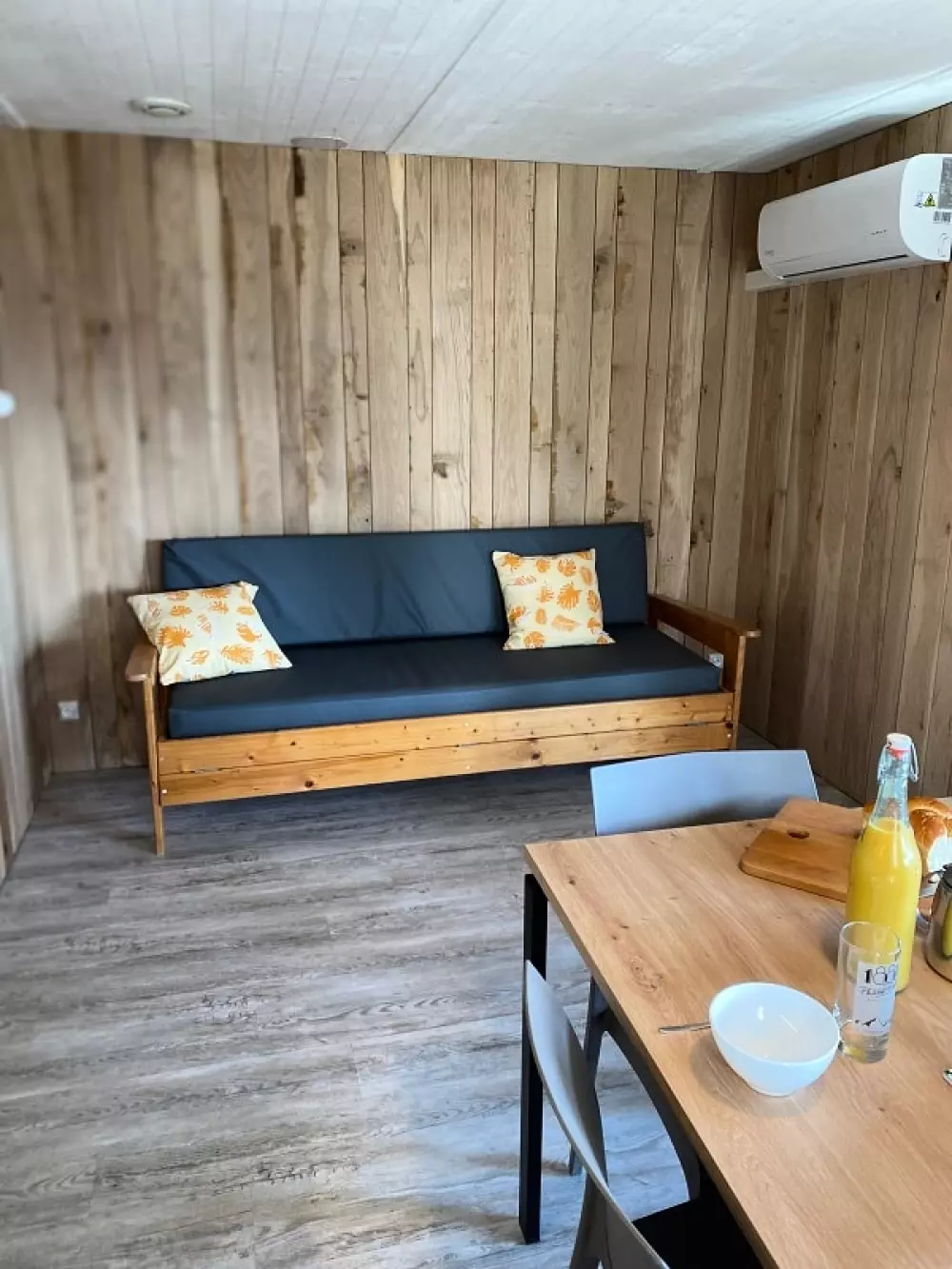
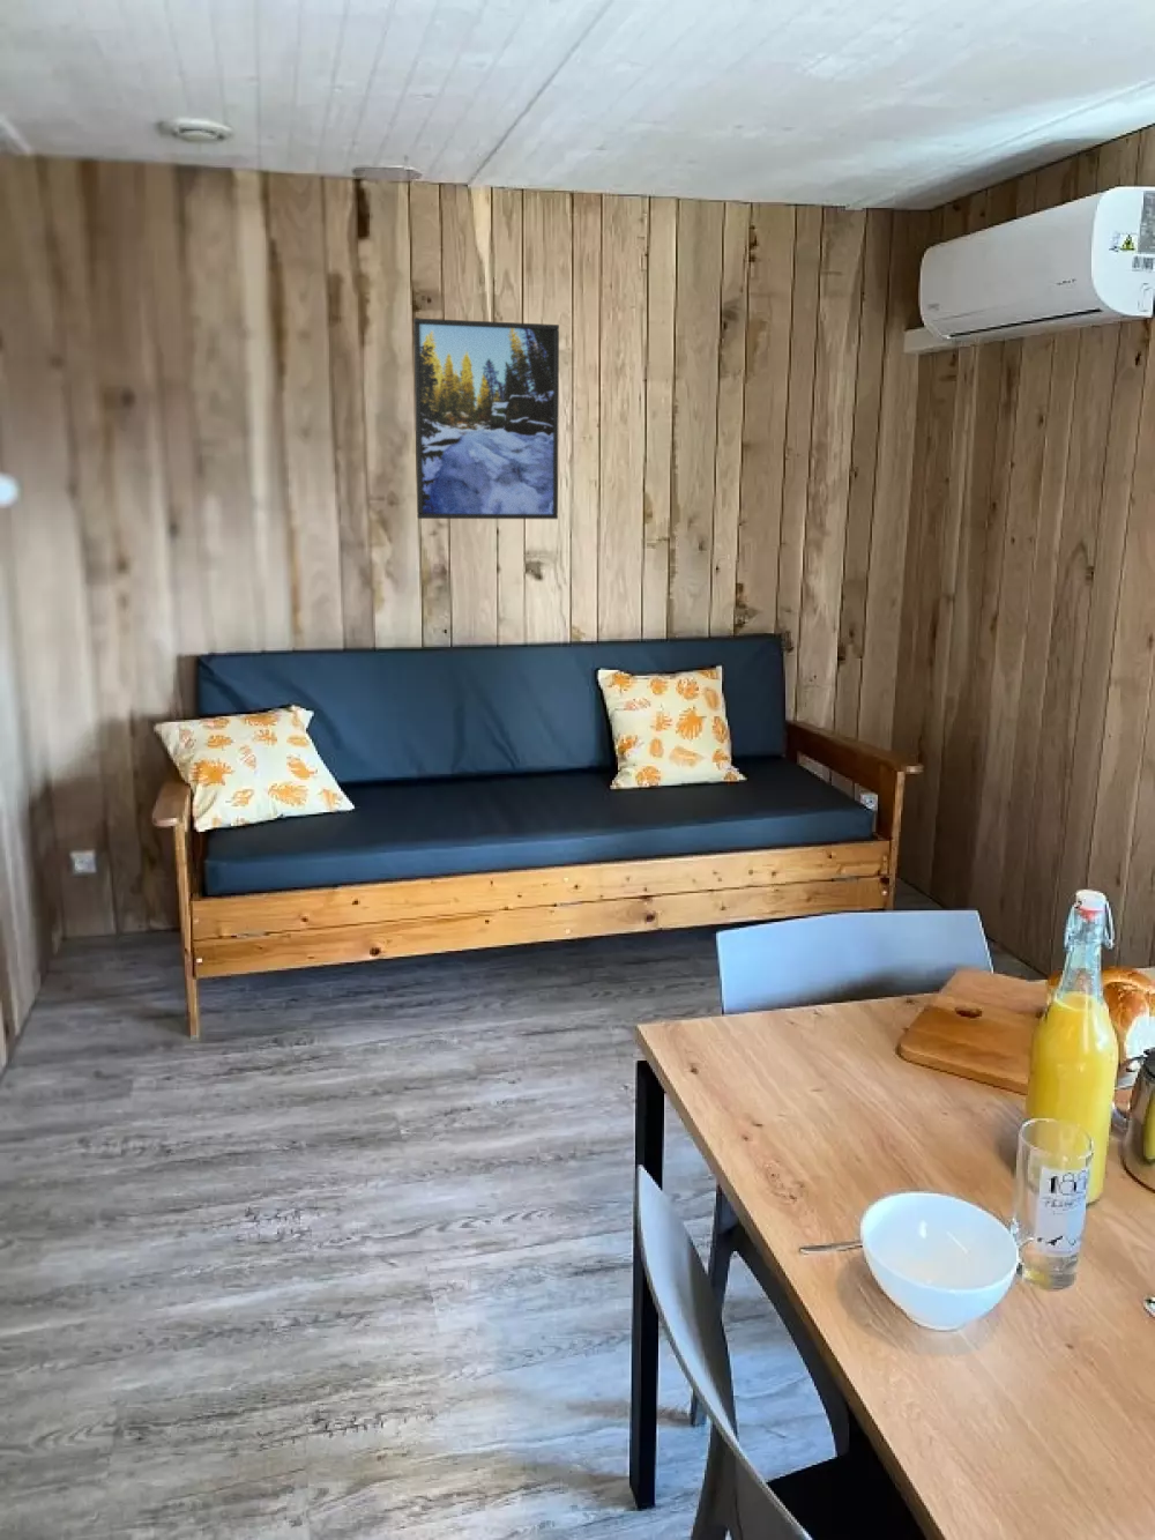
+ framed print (488, 421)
